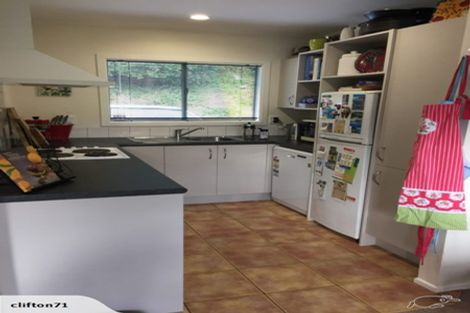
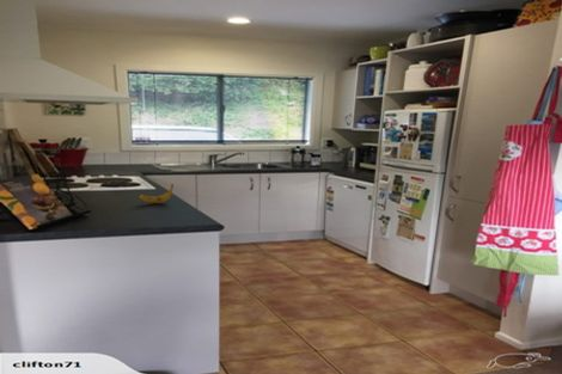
+ banana (158, 196)
